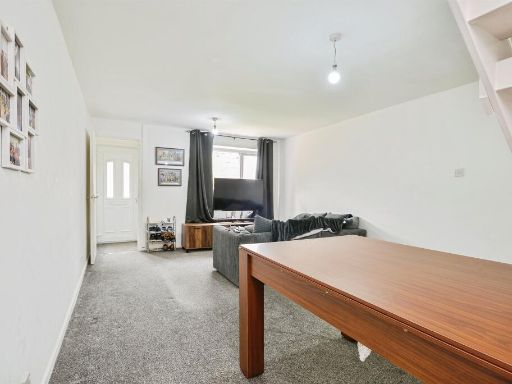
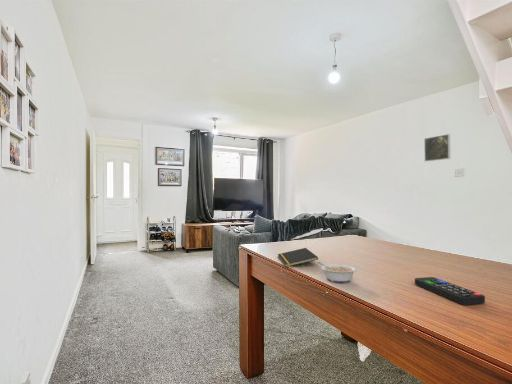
+ legume (337, 272)
+ notepad (296, 256)
+ remote control (446, 288)
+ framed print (436, 148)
